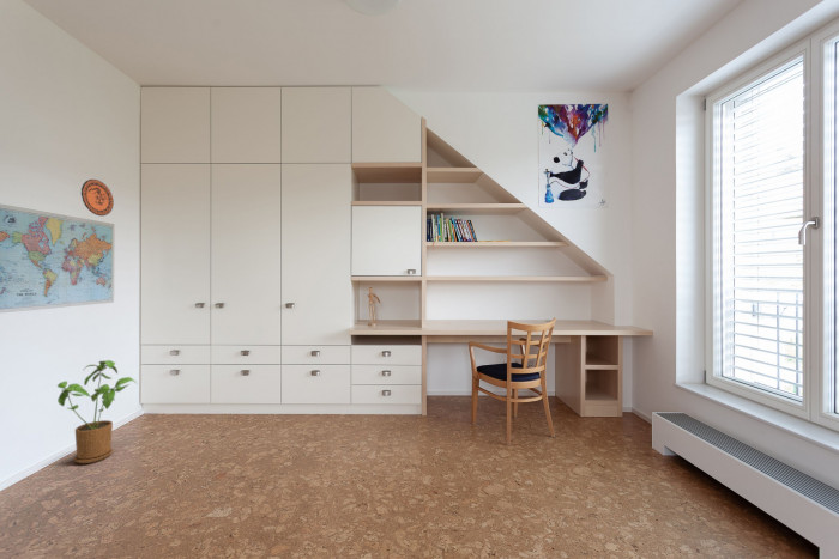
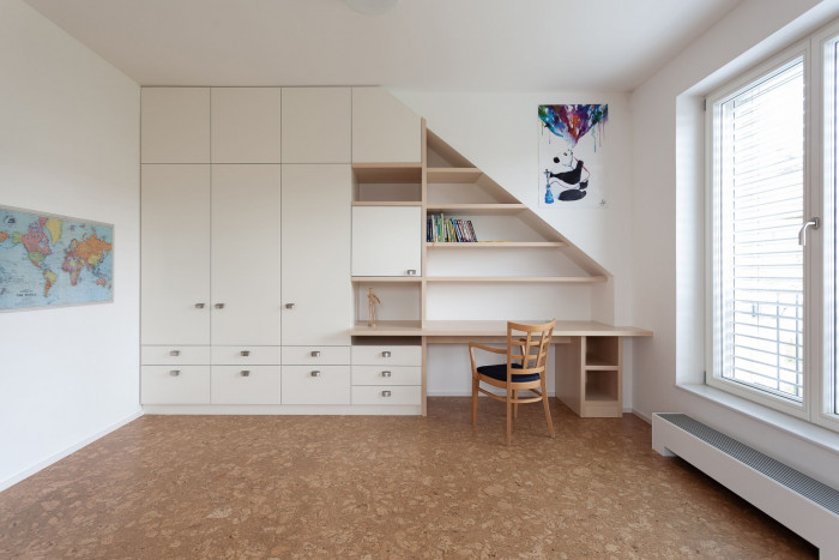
- decorative plate (97, 198)
- house plant (99, 409)
